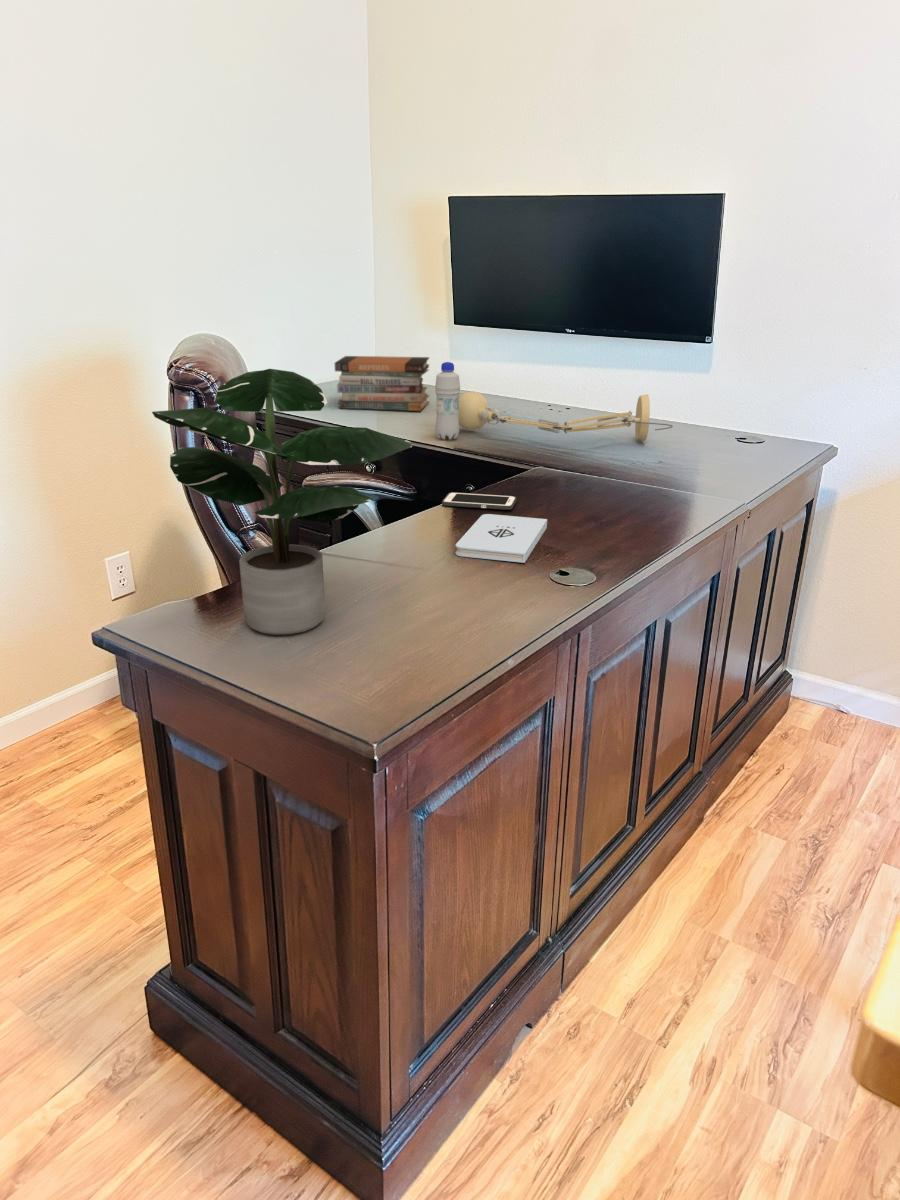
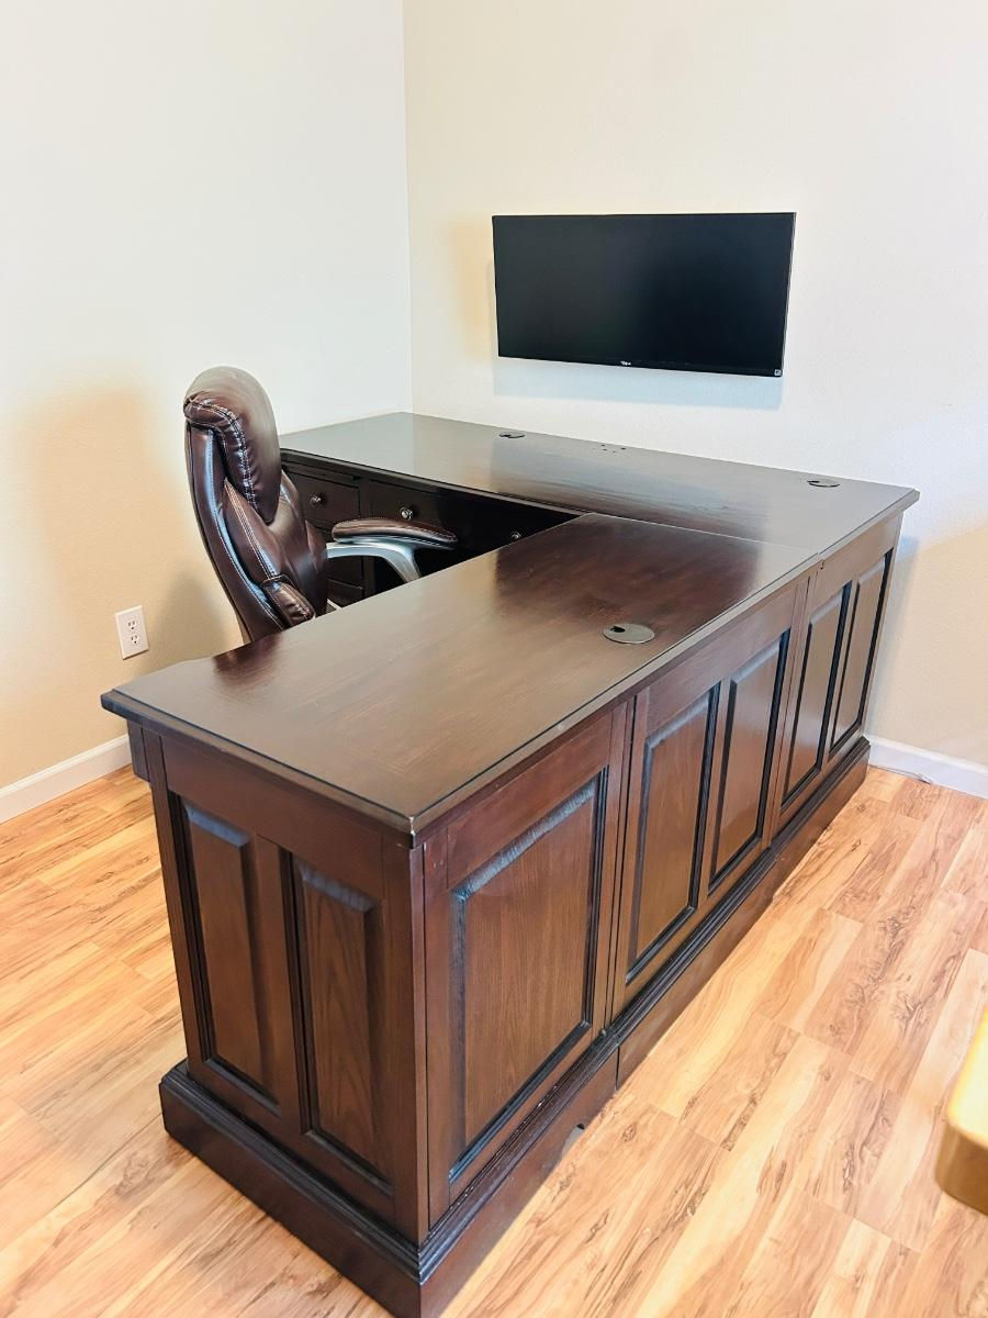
- cell phone (479, 501)
- book stack (382, 382)
- potted plant (290, 505)
- notepad (502, 536)
- bottle (447, 400)
- desk lamp (565, 421)
